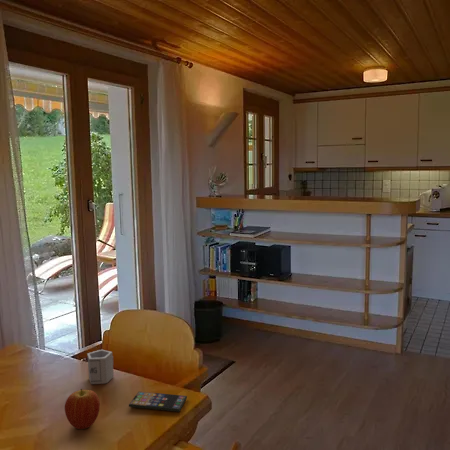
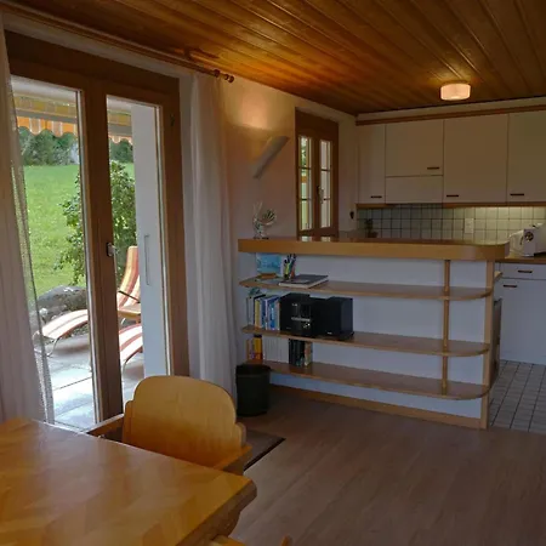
- cup (101, 365)
- smartphone (158, 401)
- fruit (82, 407)
